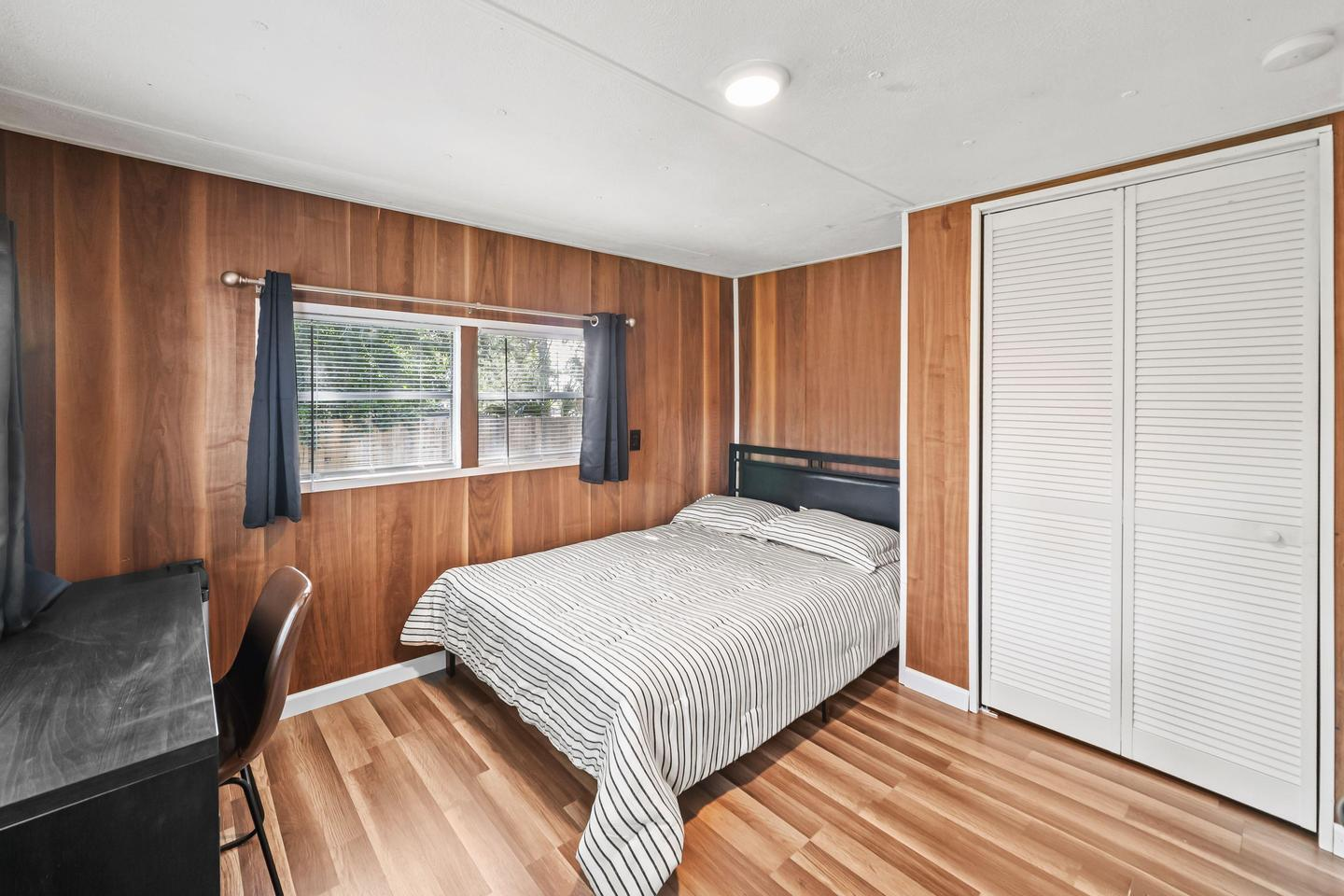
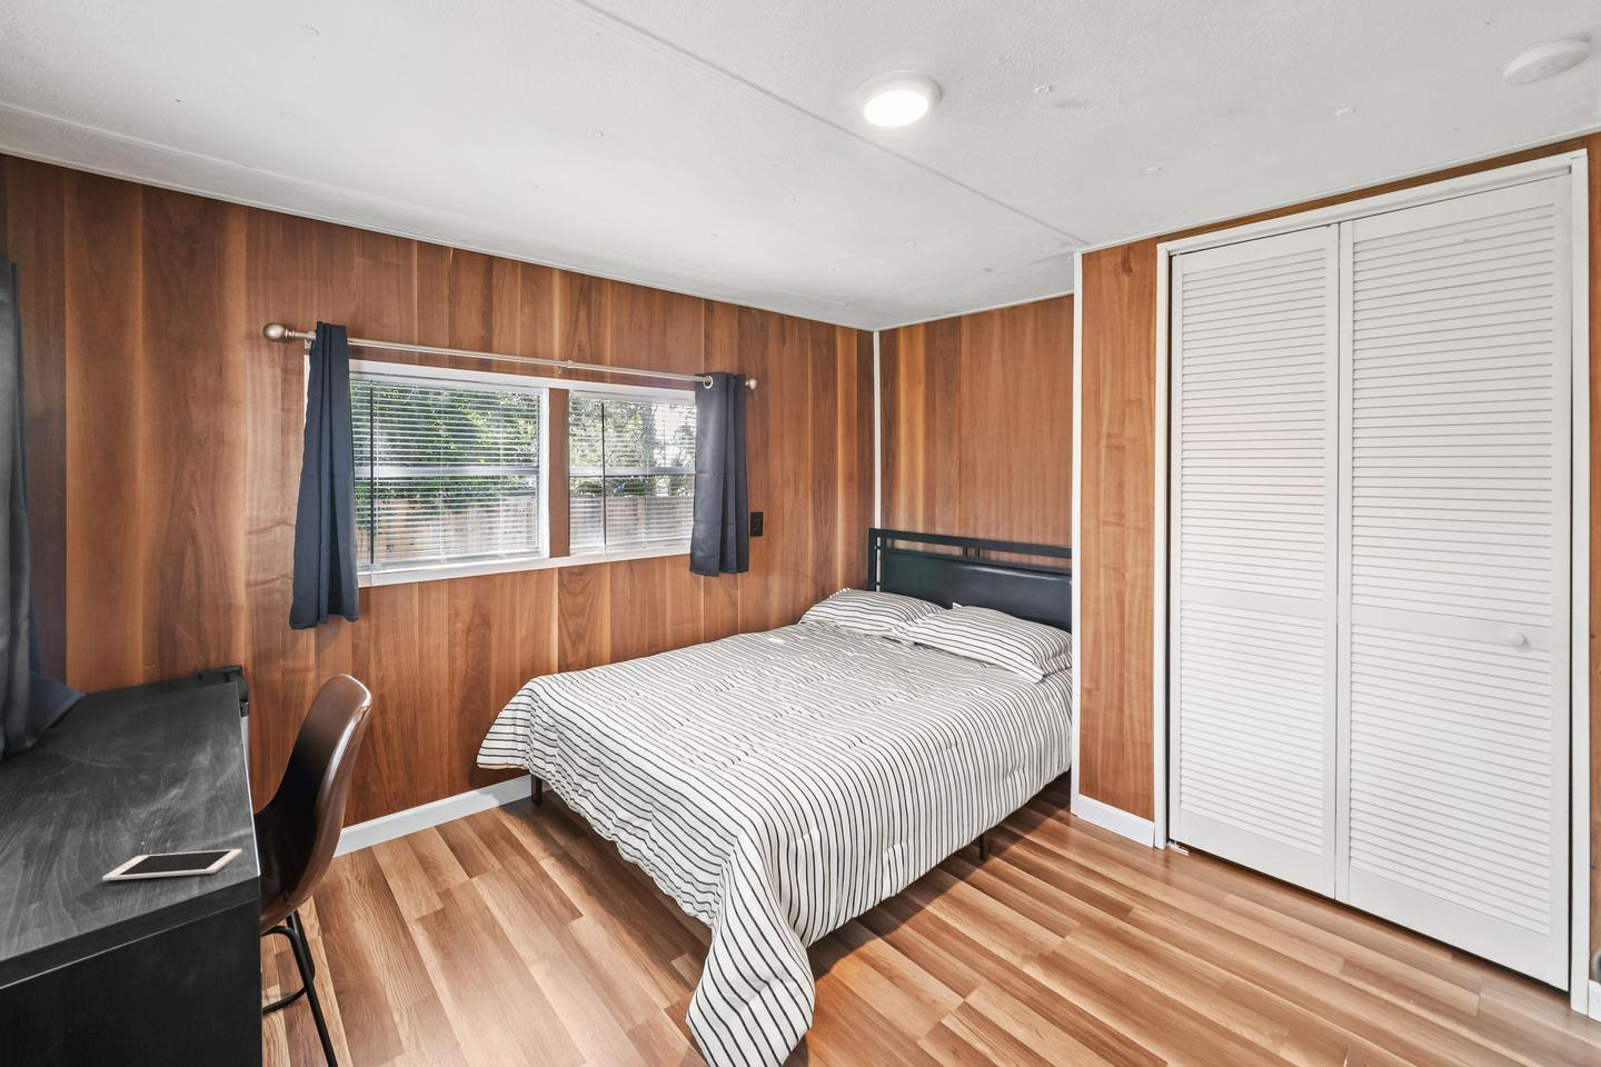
+ cell phone (175, 863)
